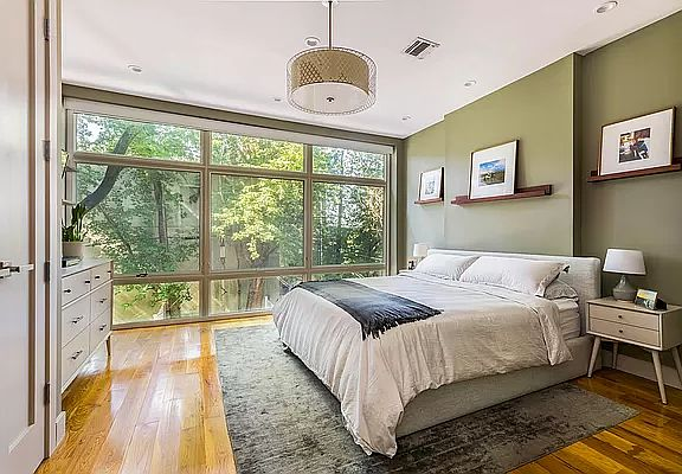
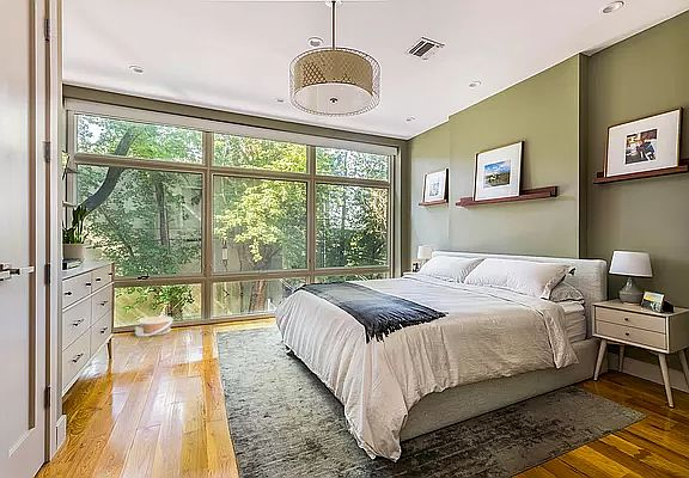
+ basket (154, 325)
